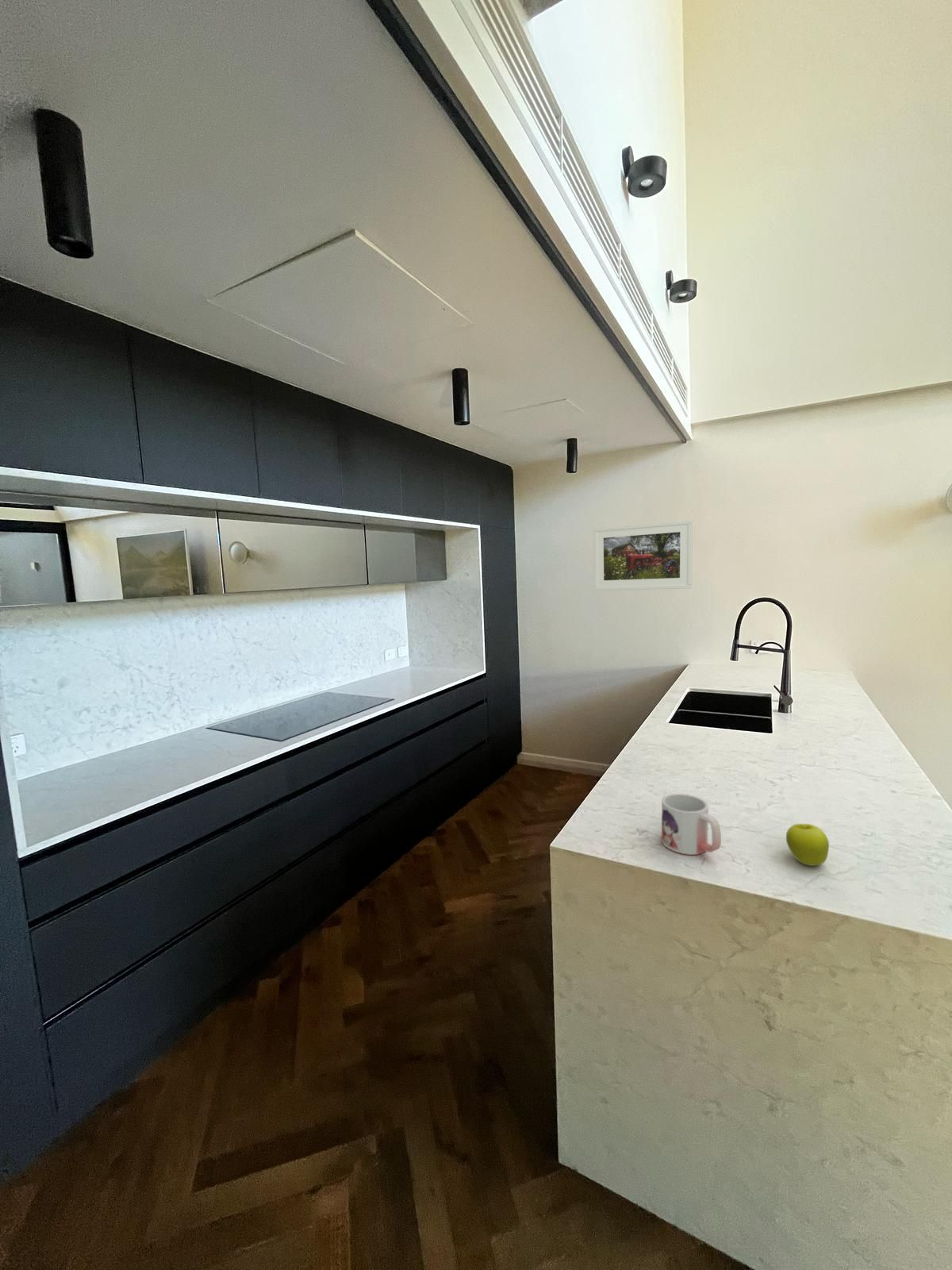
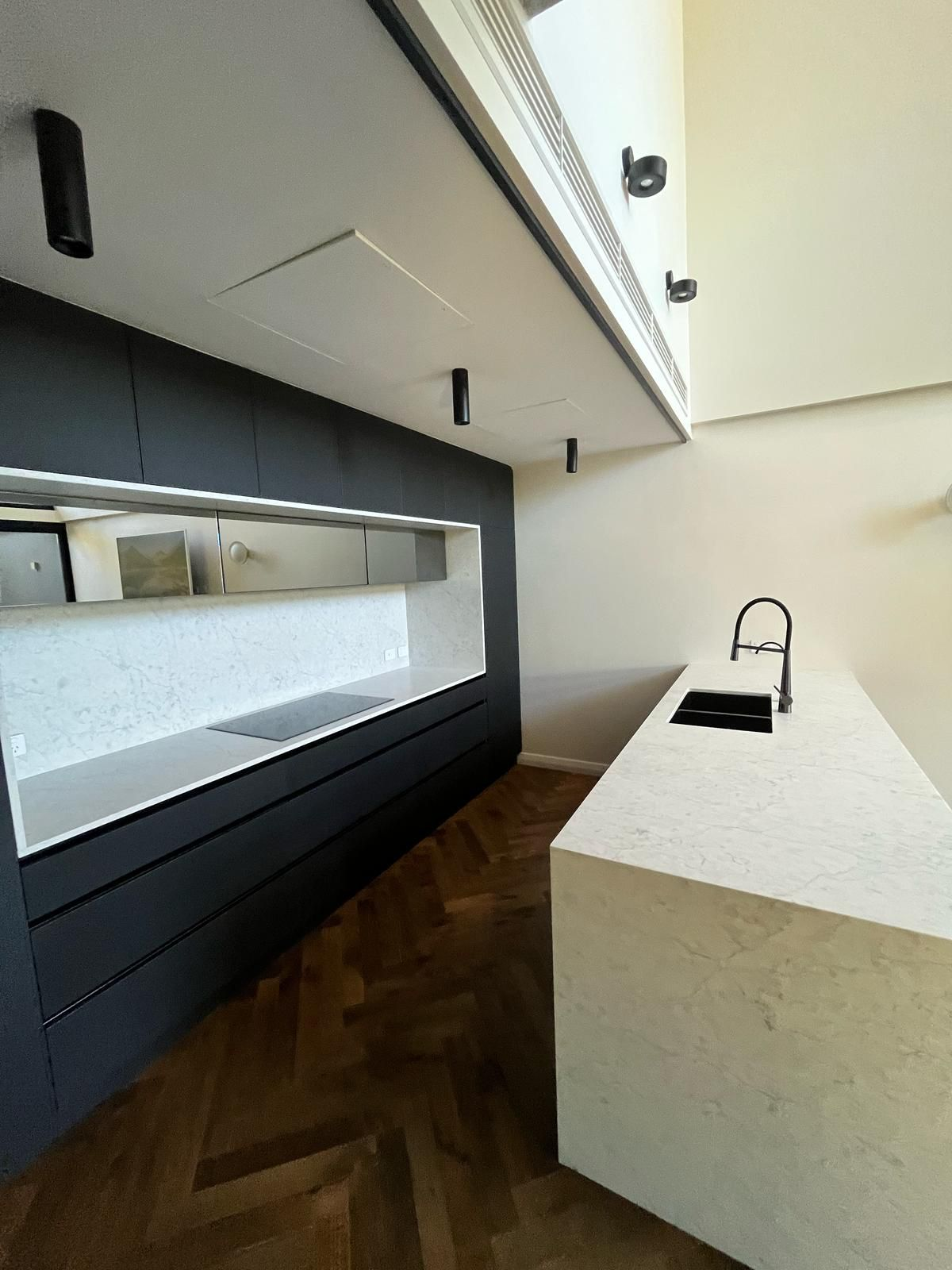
- fruit (807, 843)
- mug (691, 826)
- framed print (640, 557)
